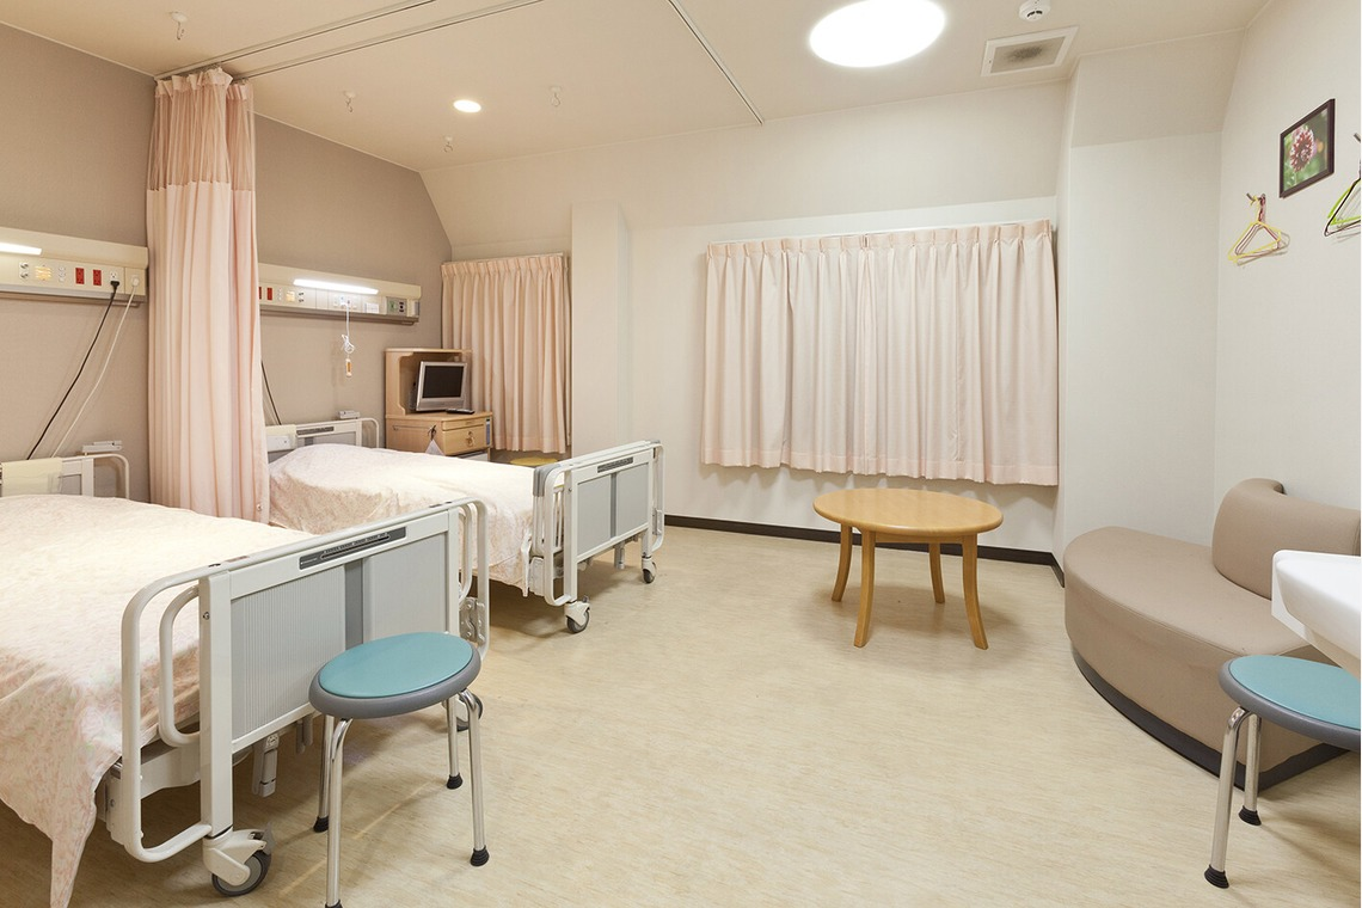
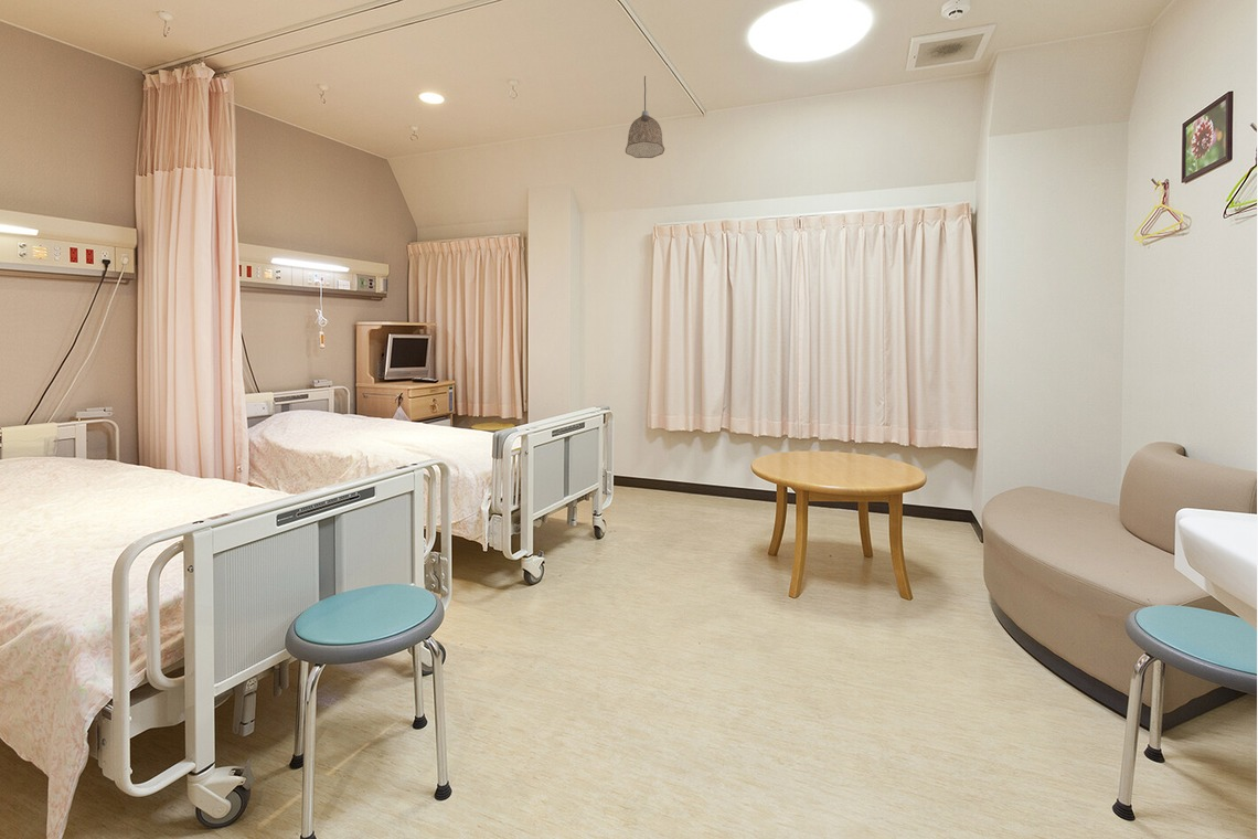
+ pendant lamp (644, 113)
